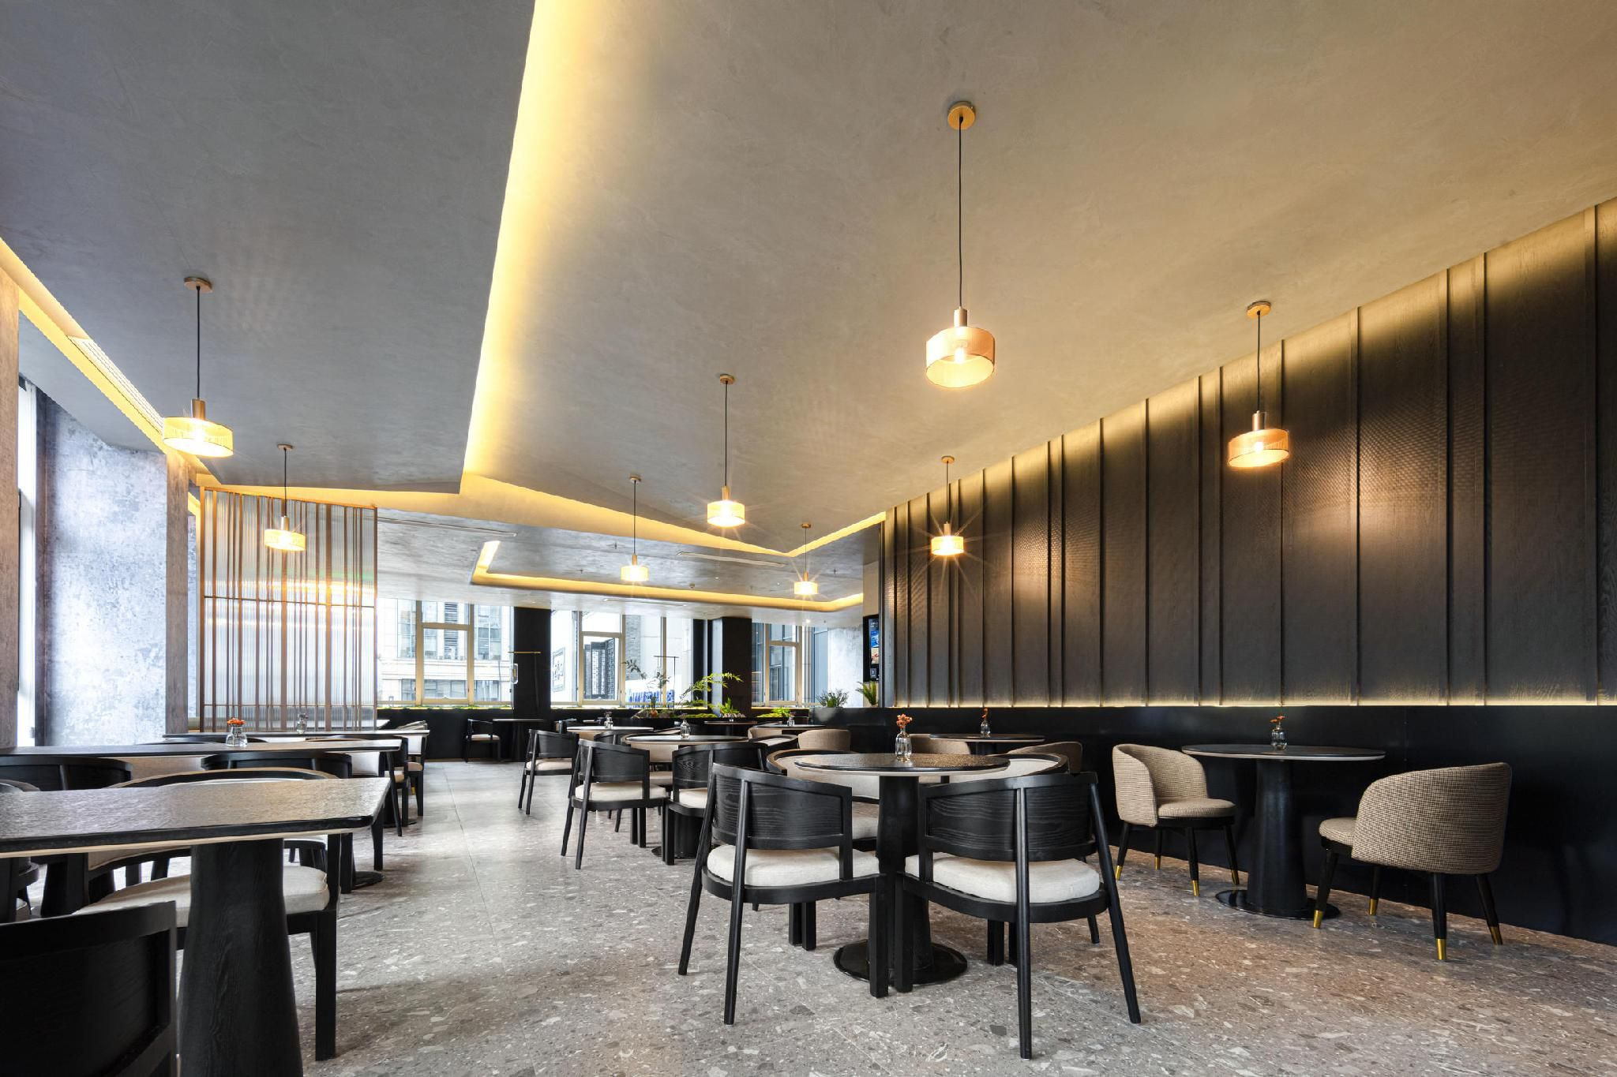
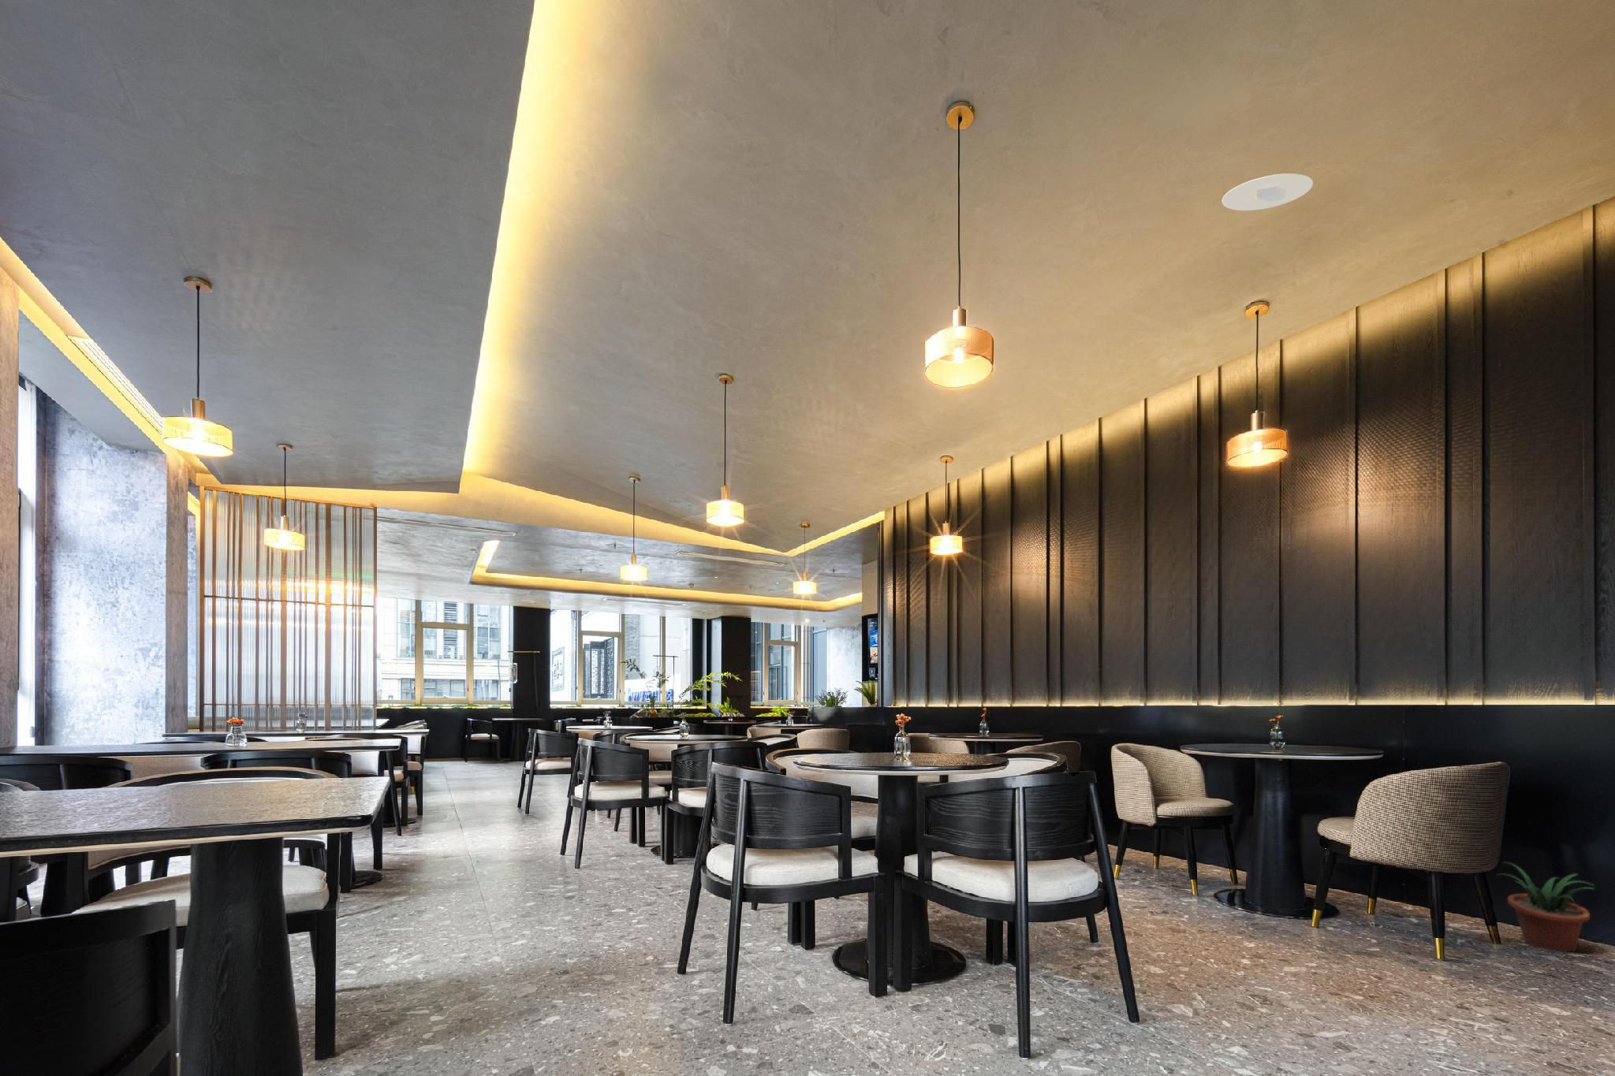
+ recessed light (1266, 189)
+ potted plant (1548, 908)
